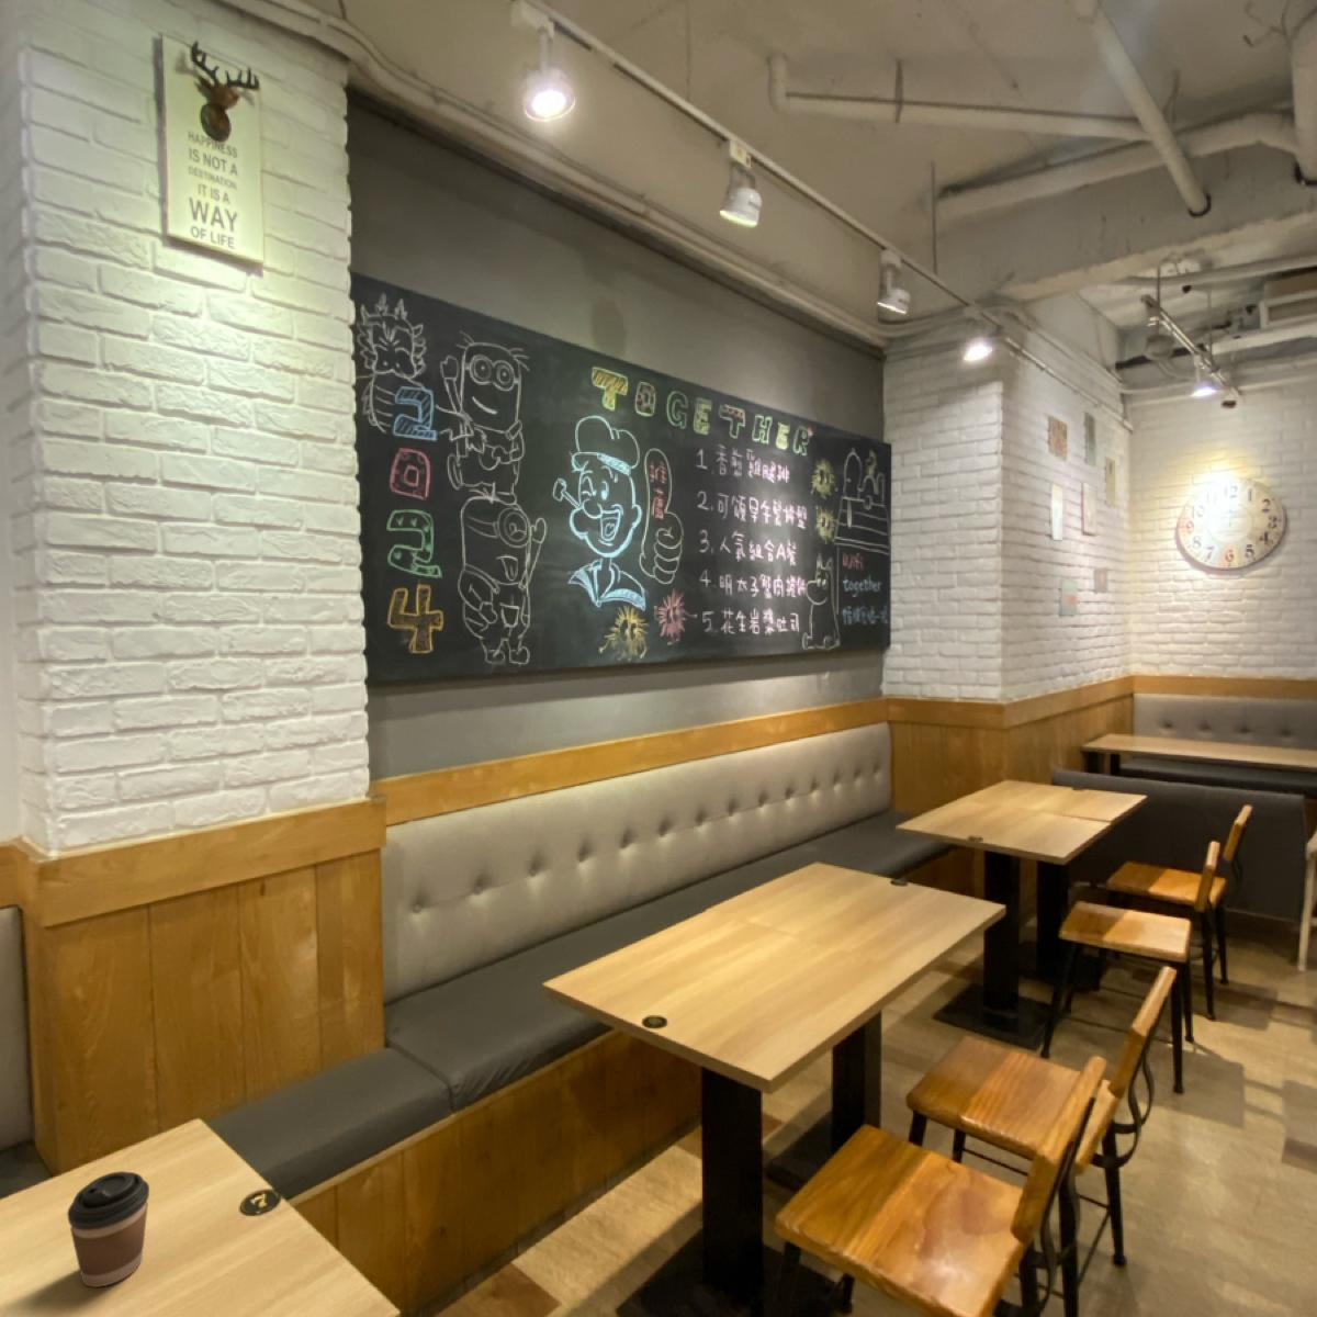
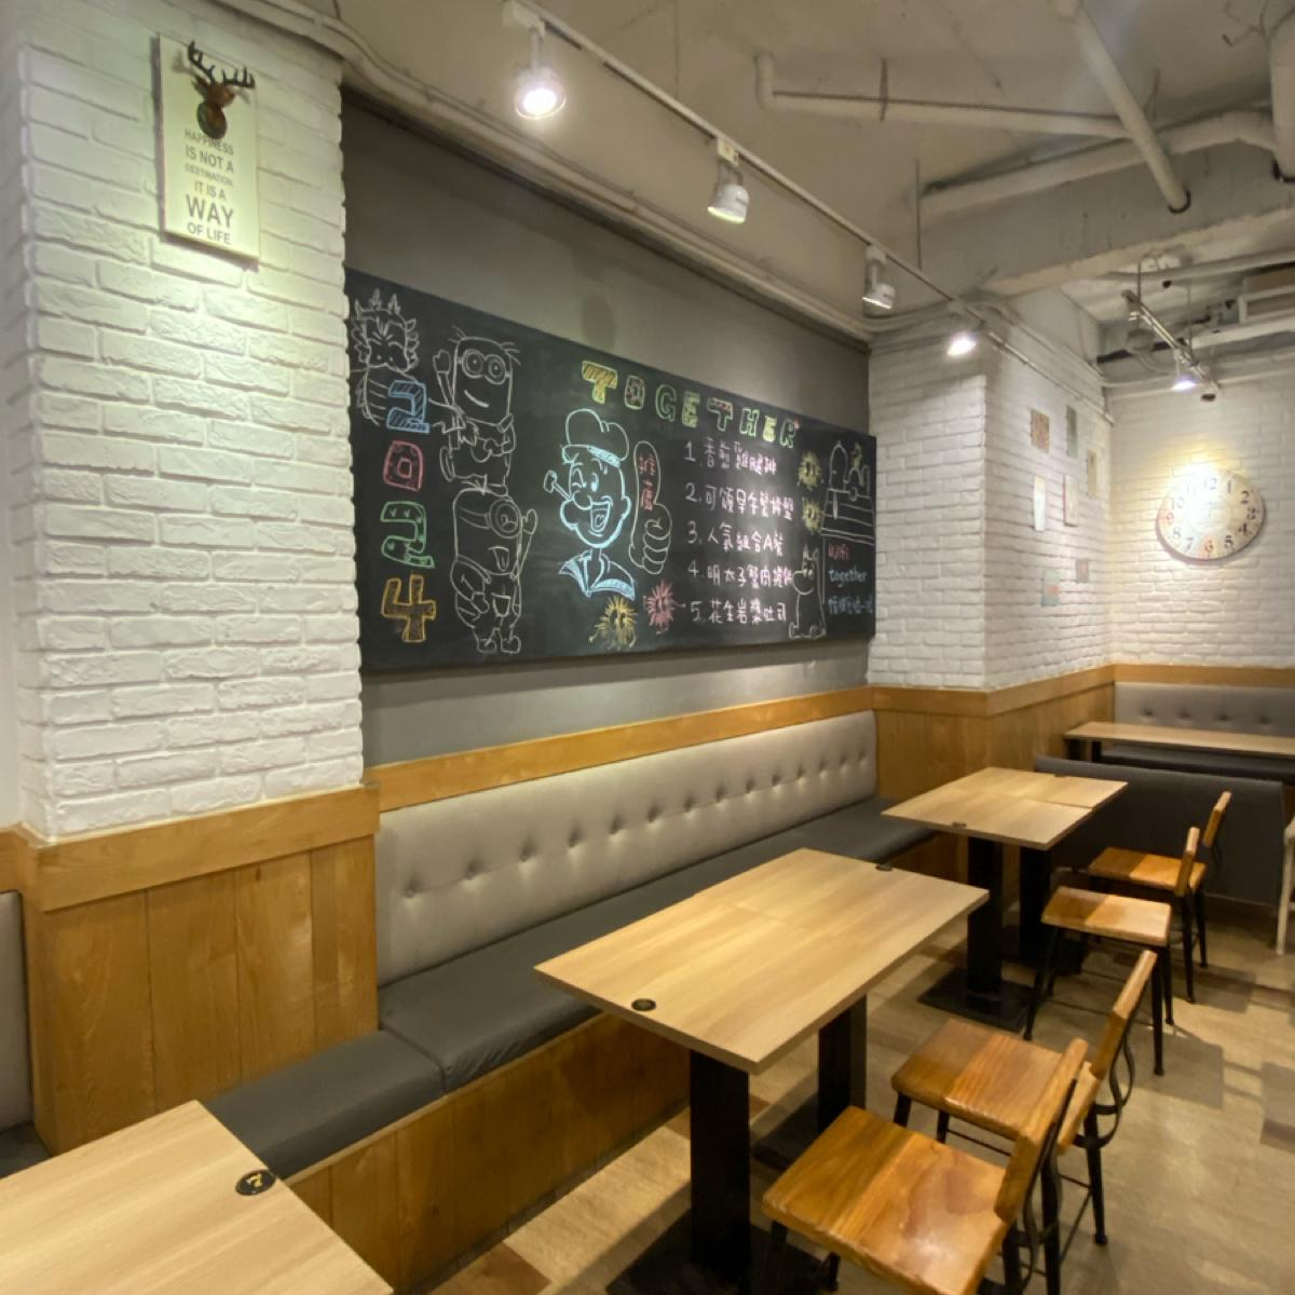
- coffee cup (110, 1223)
